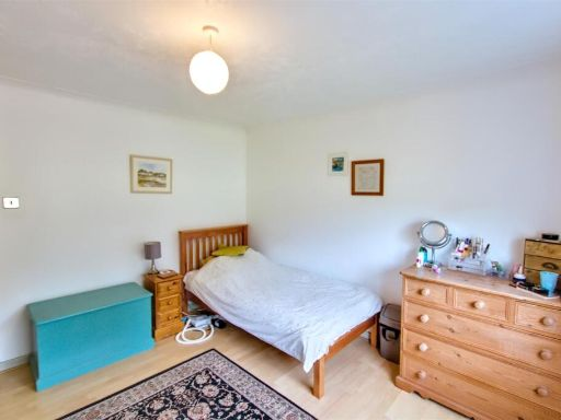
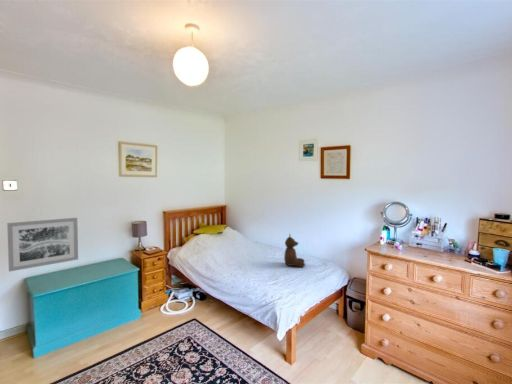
+ wall art (45, 242)
+ teddy bear (294, 249)
